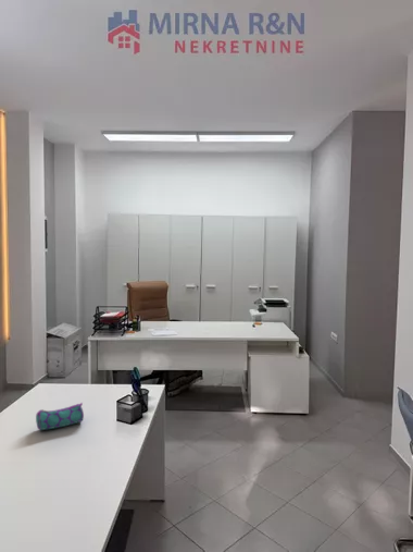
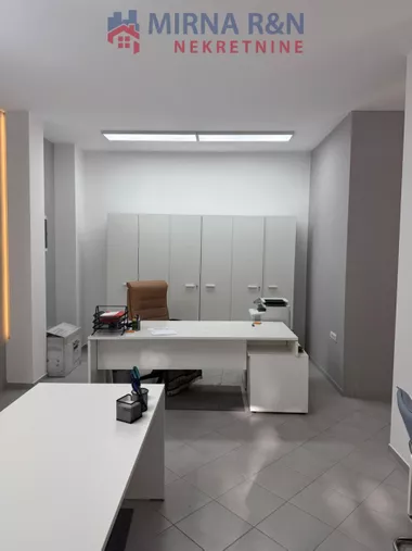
- pencil case (60, 416)
